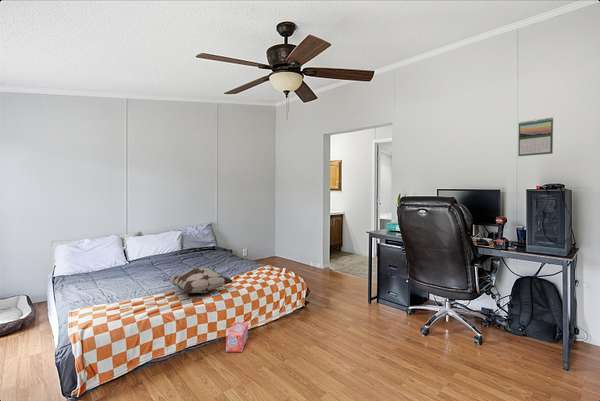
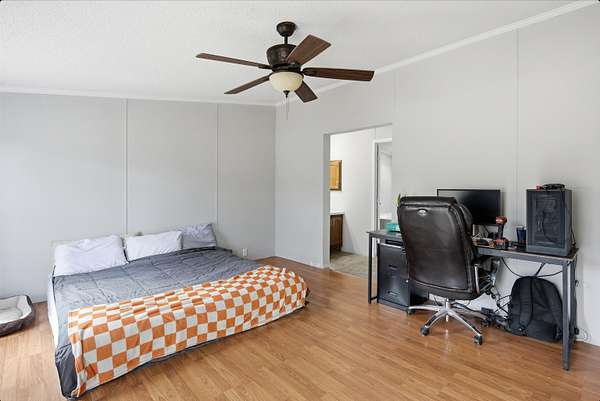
- decorative pillow (197, 280)
- box (237, 336)
- calendar (535, 137)
